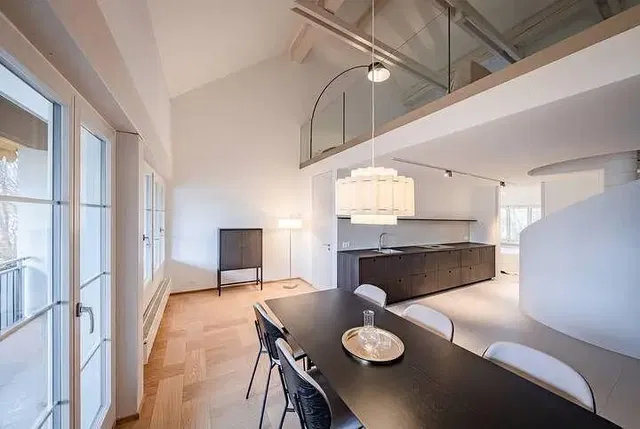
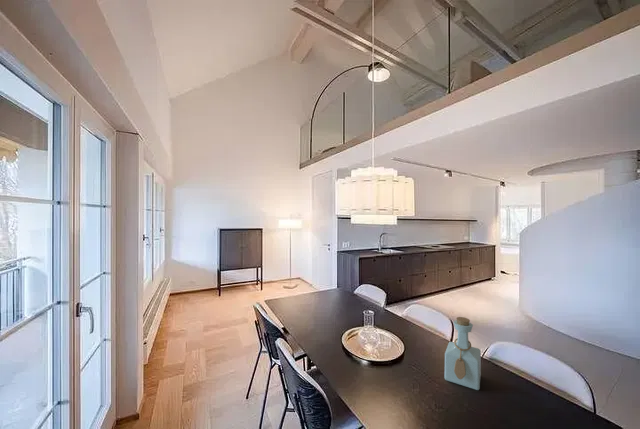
+ bottle (462, 349)
